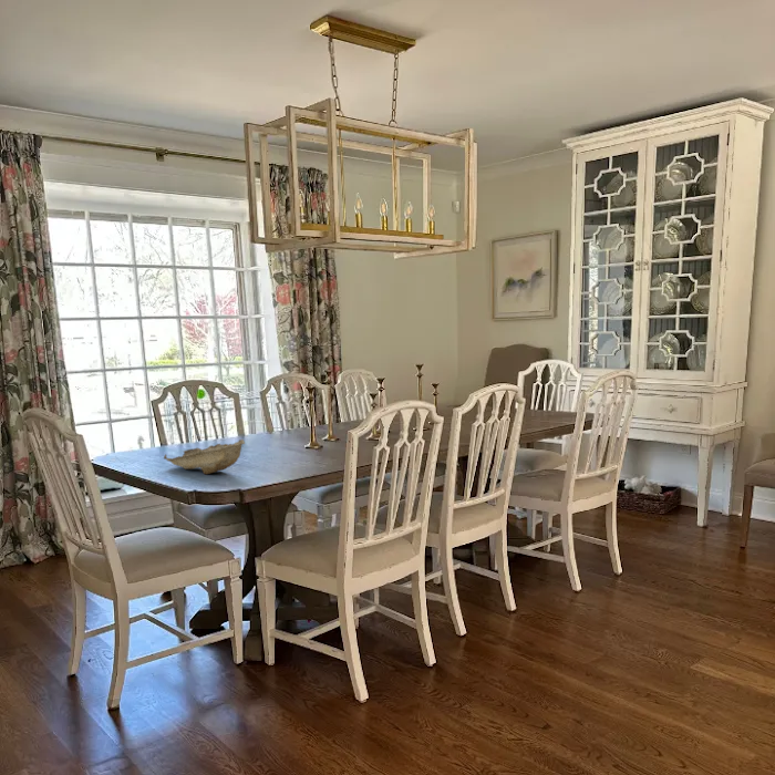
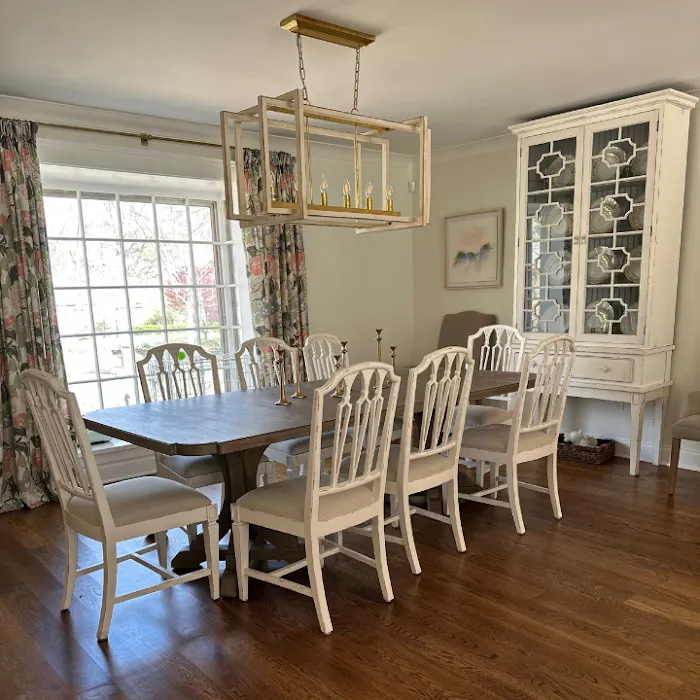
- decorative bowl (203, 453)
